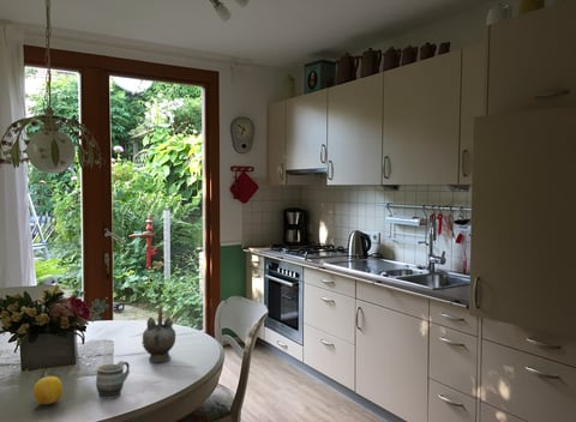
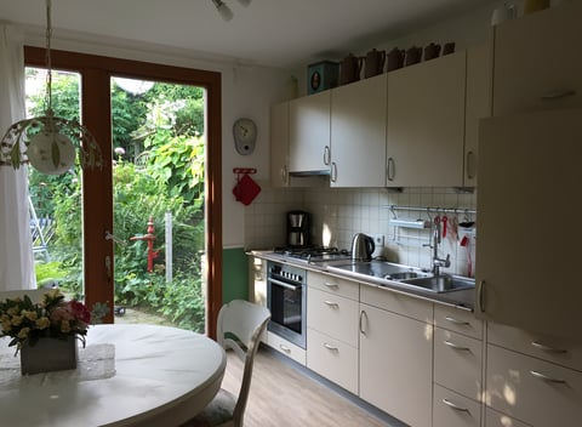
- fruit (48, 390)
- teapot (158, 332)
- mug (113, 379)
